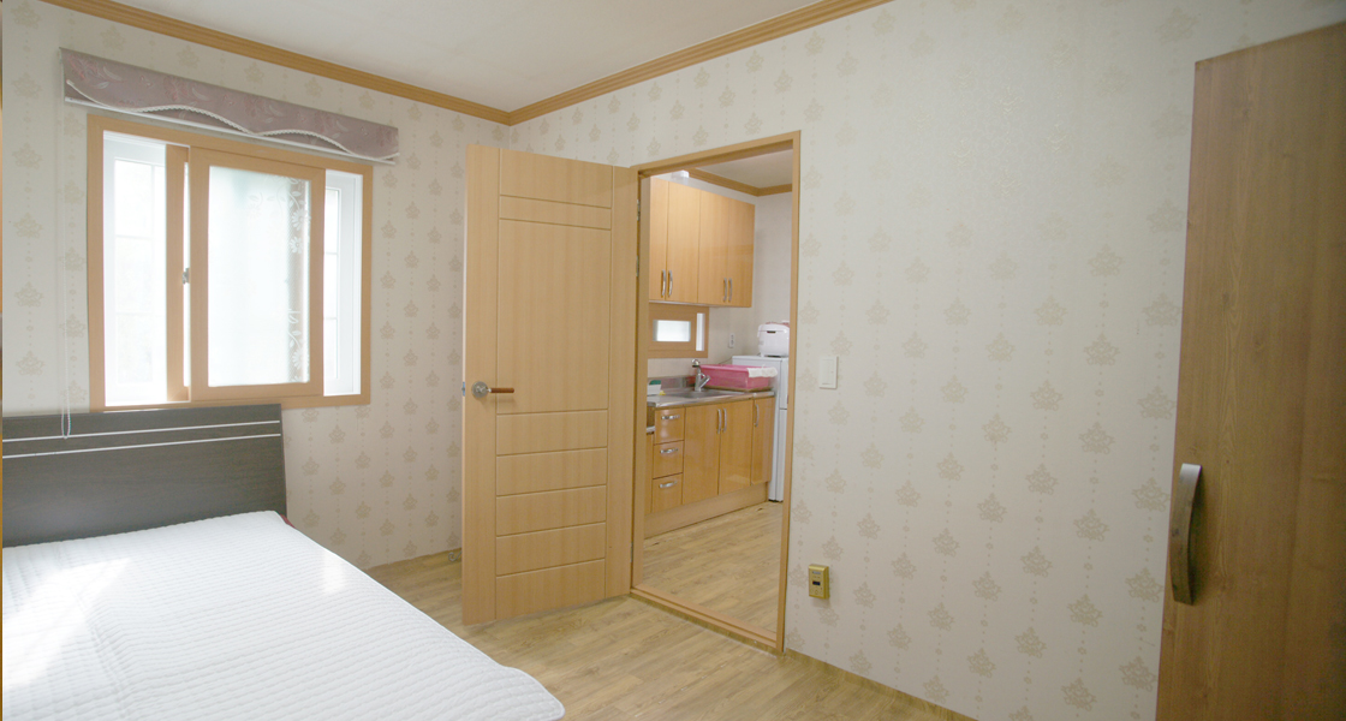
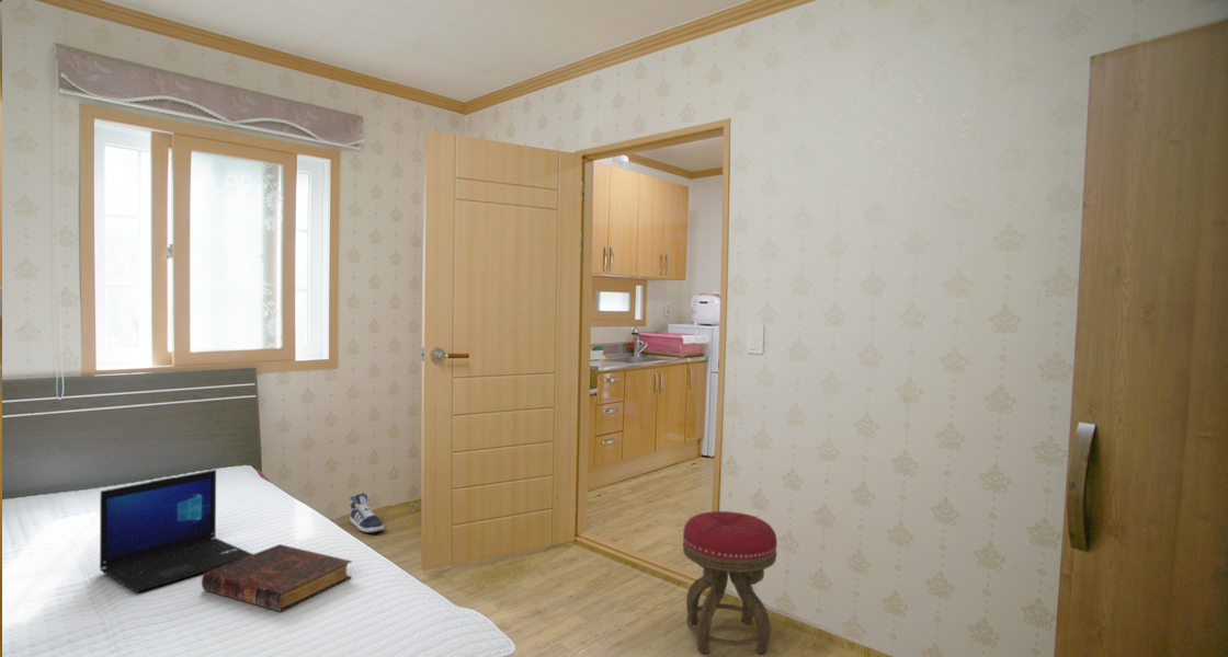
+ sneaker (365, 511)
+ book (278, 575)
+ stool (727, 578)
+ laptop (179, 526)
